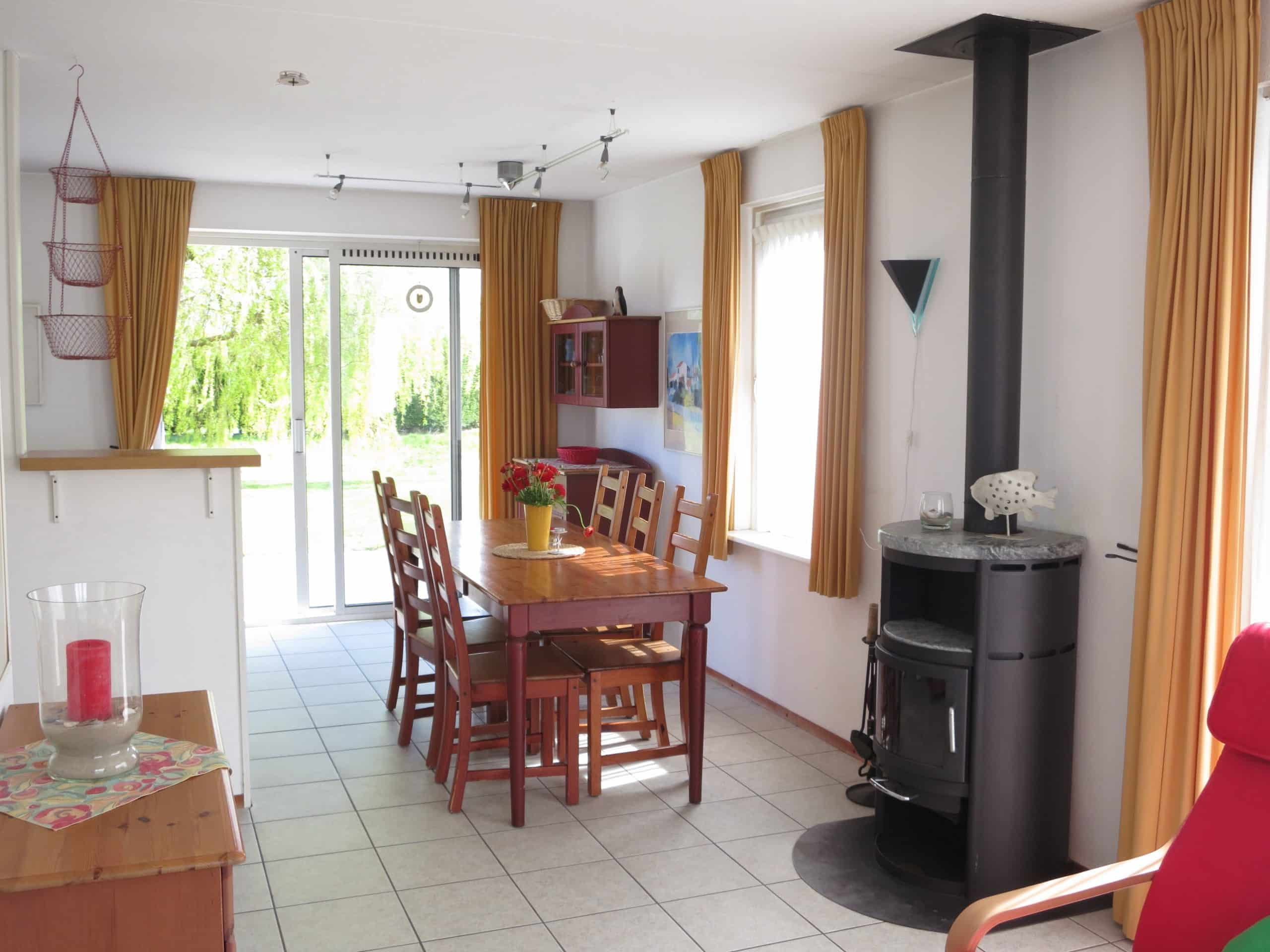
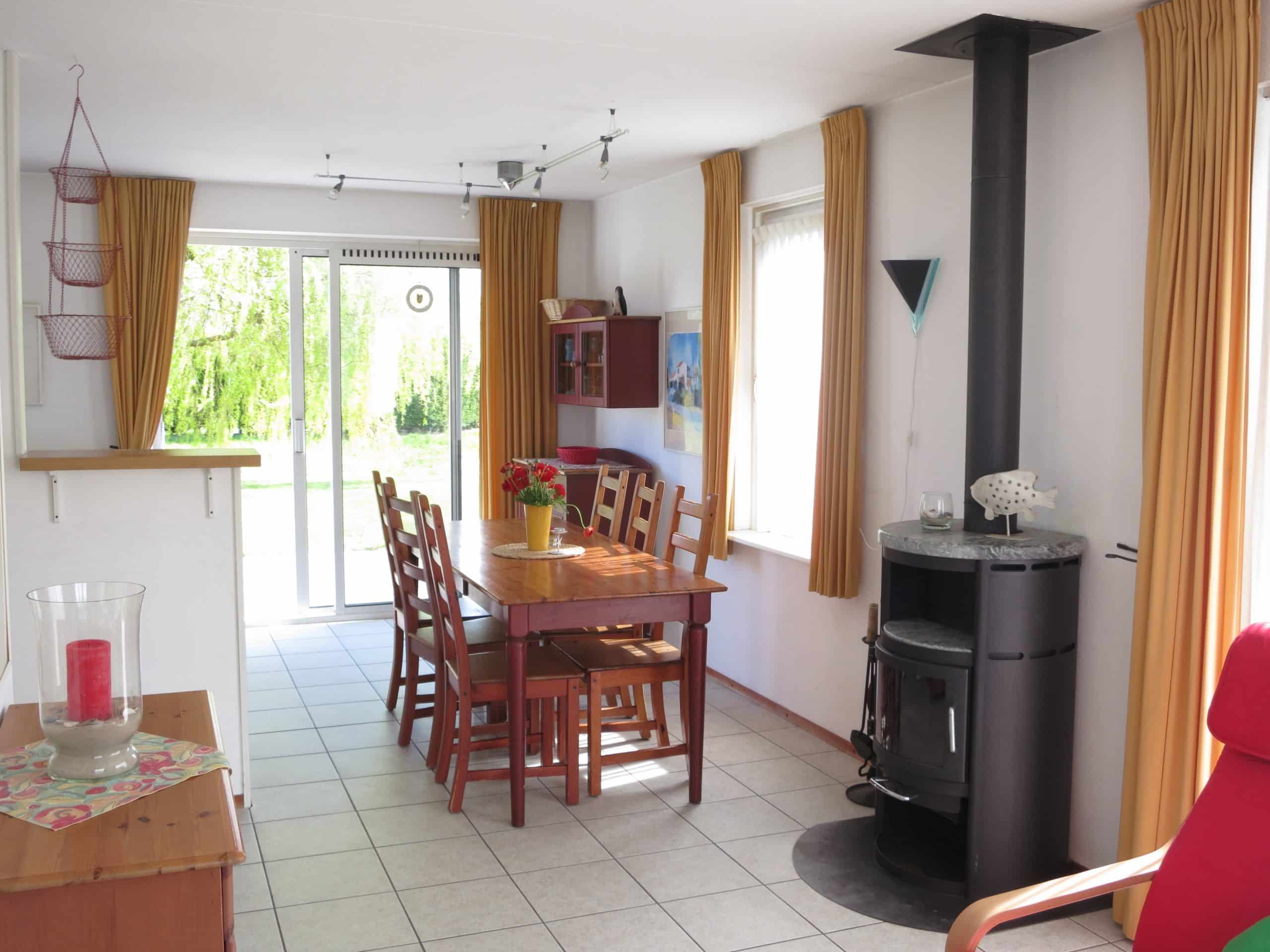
- smoke detector (292, 78)
